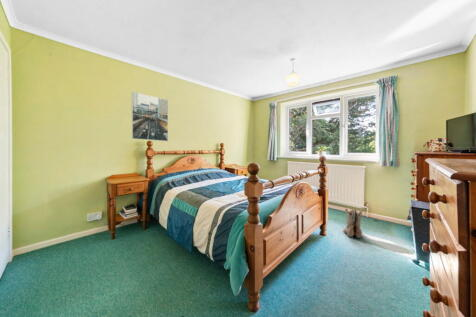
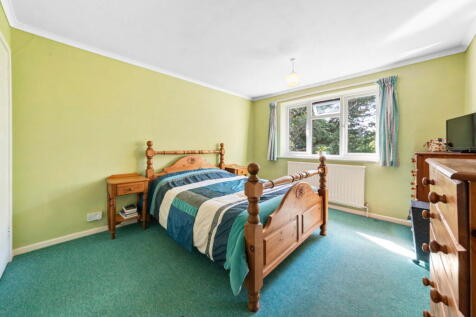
- boots (352, 220)
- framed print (151, 118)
